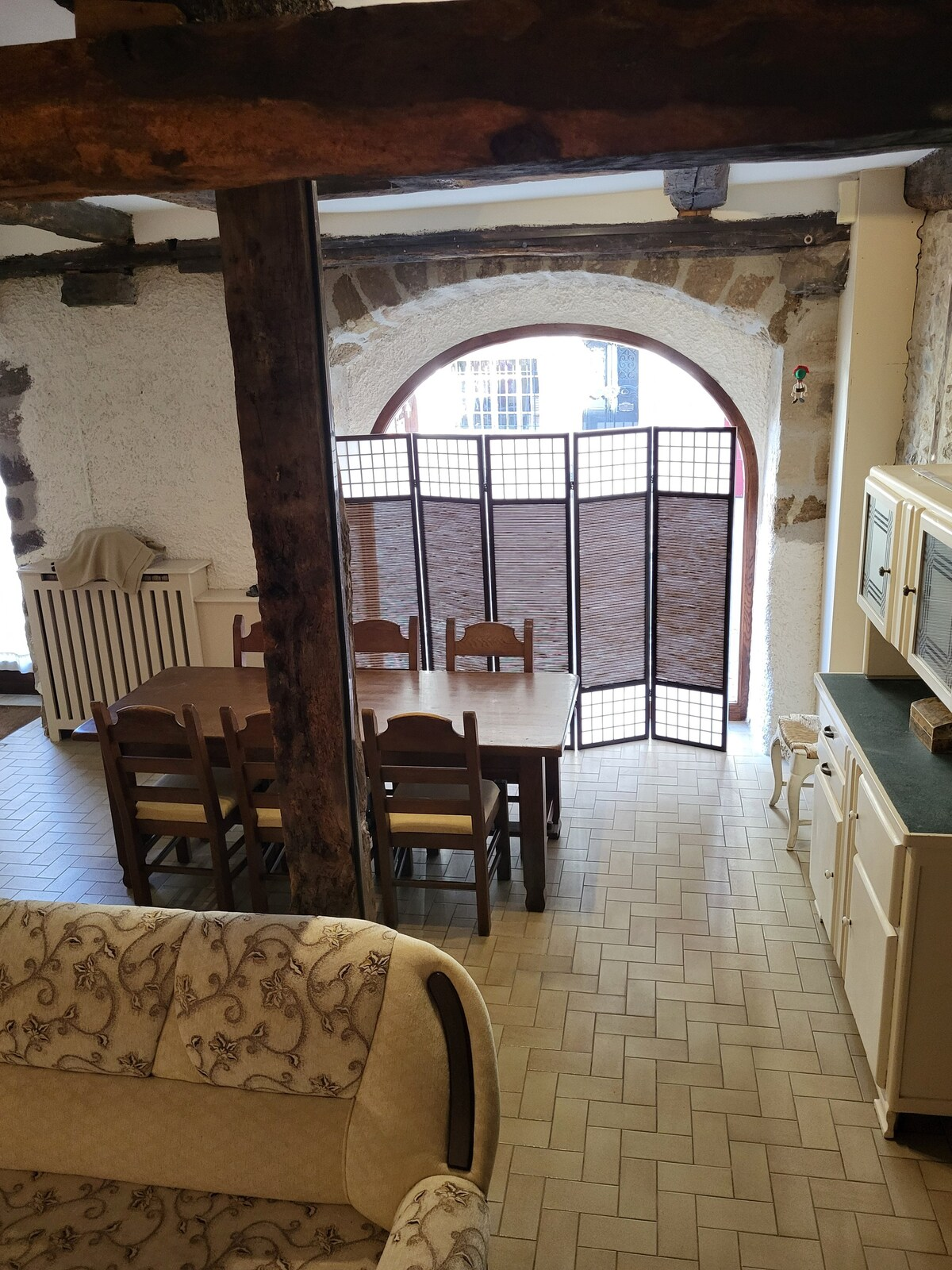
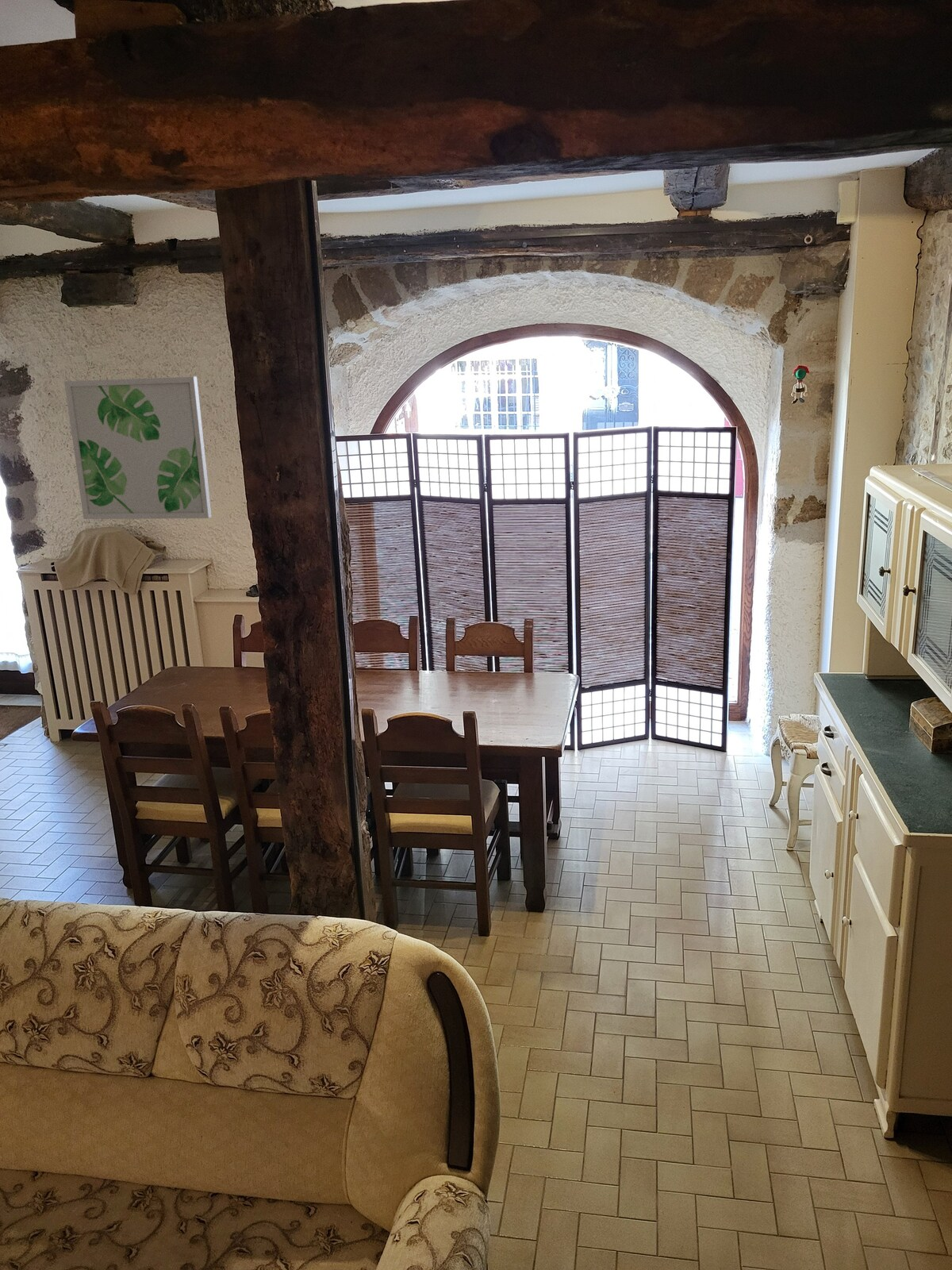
+ wall art (138, 449)
